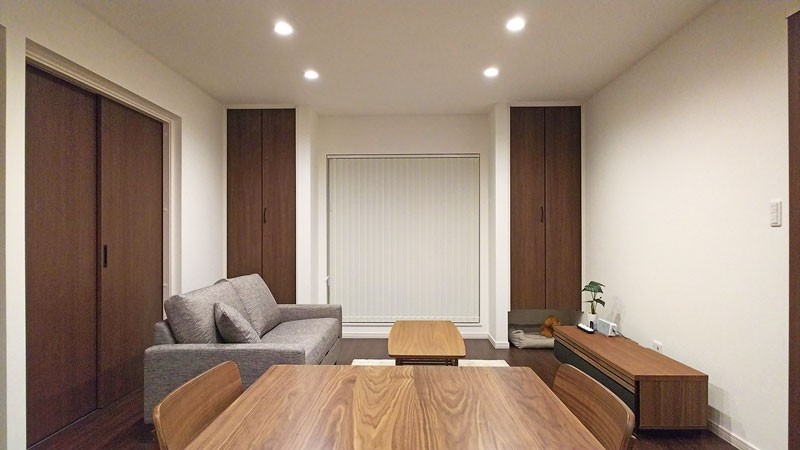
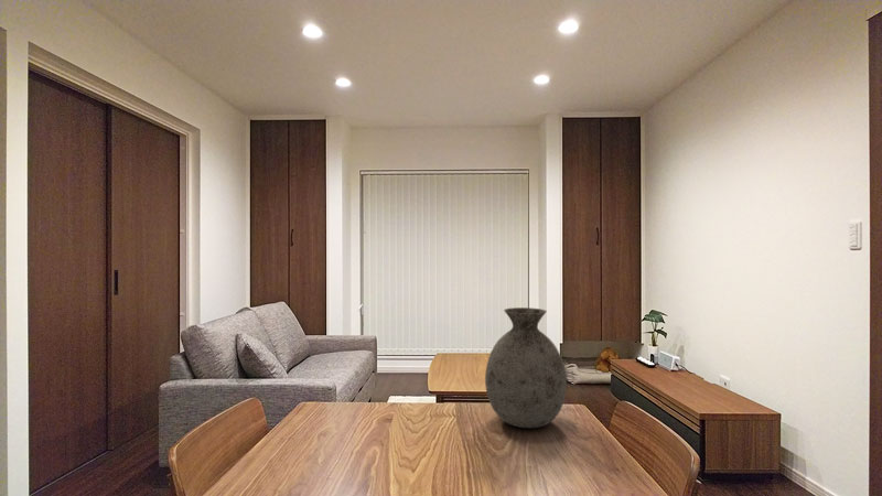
+ vase (525, 366)
